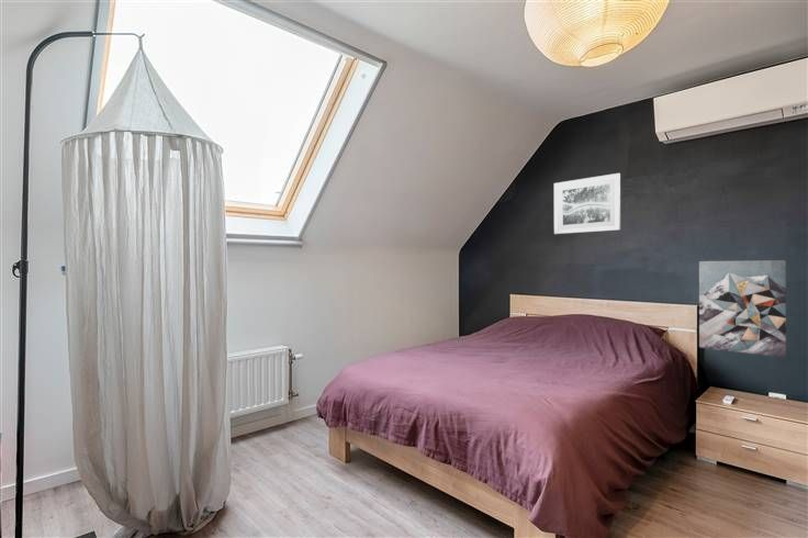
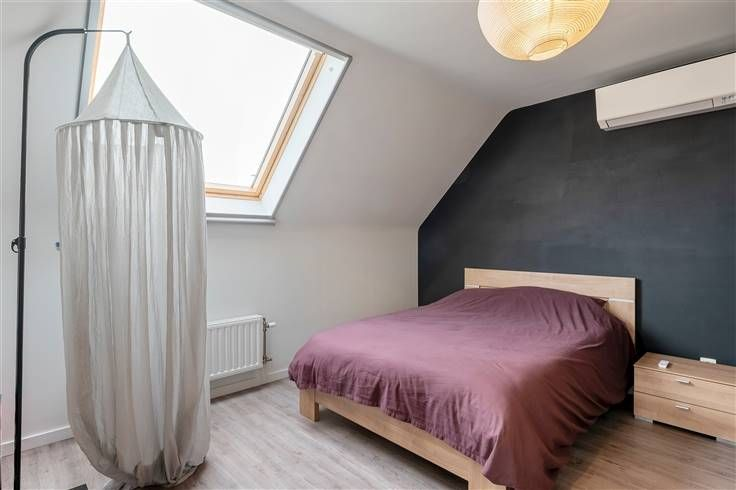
- wall art (585, 205)
- wall art (740, 306)
